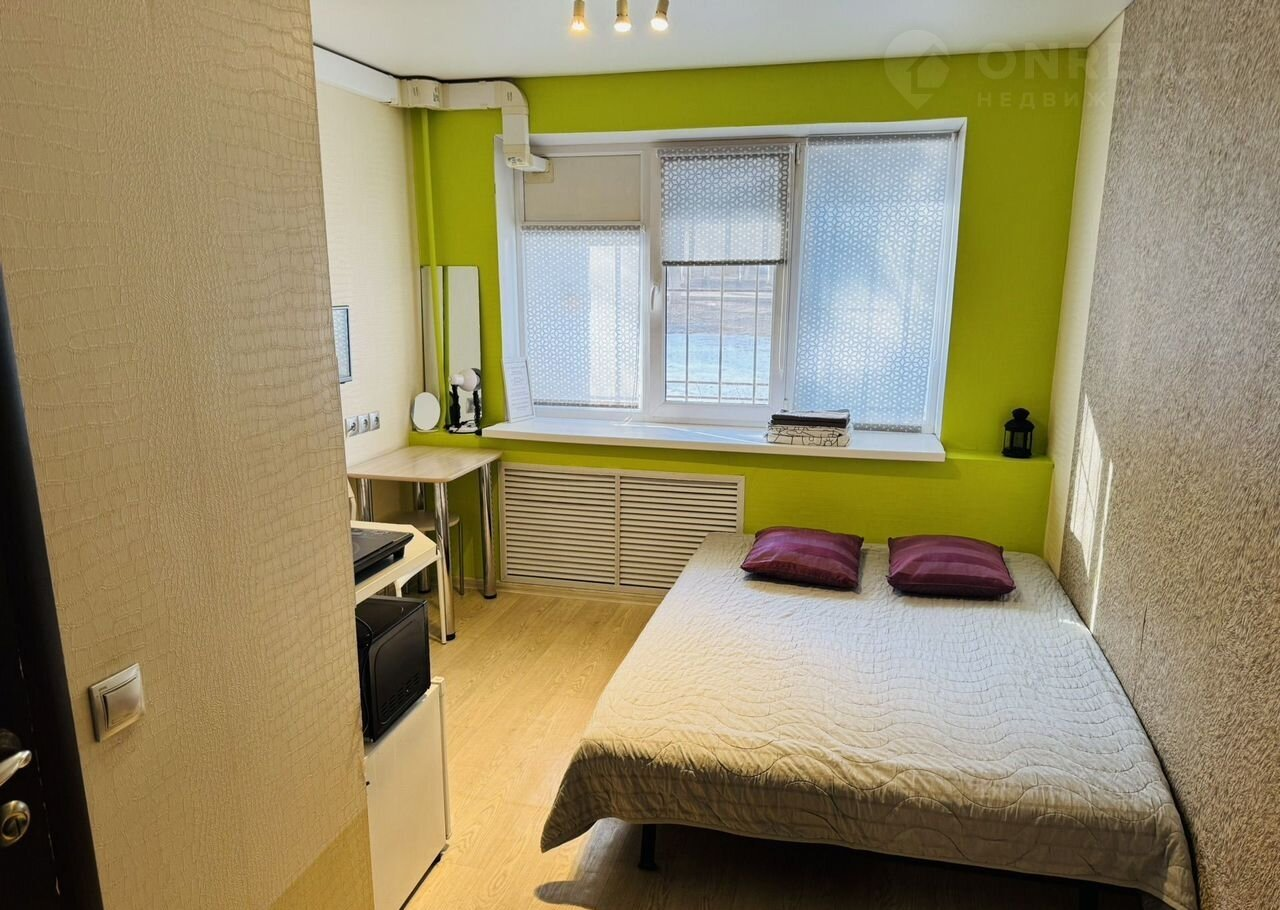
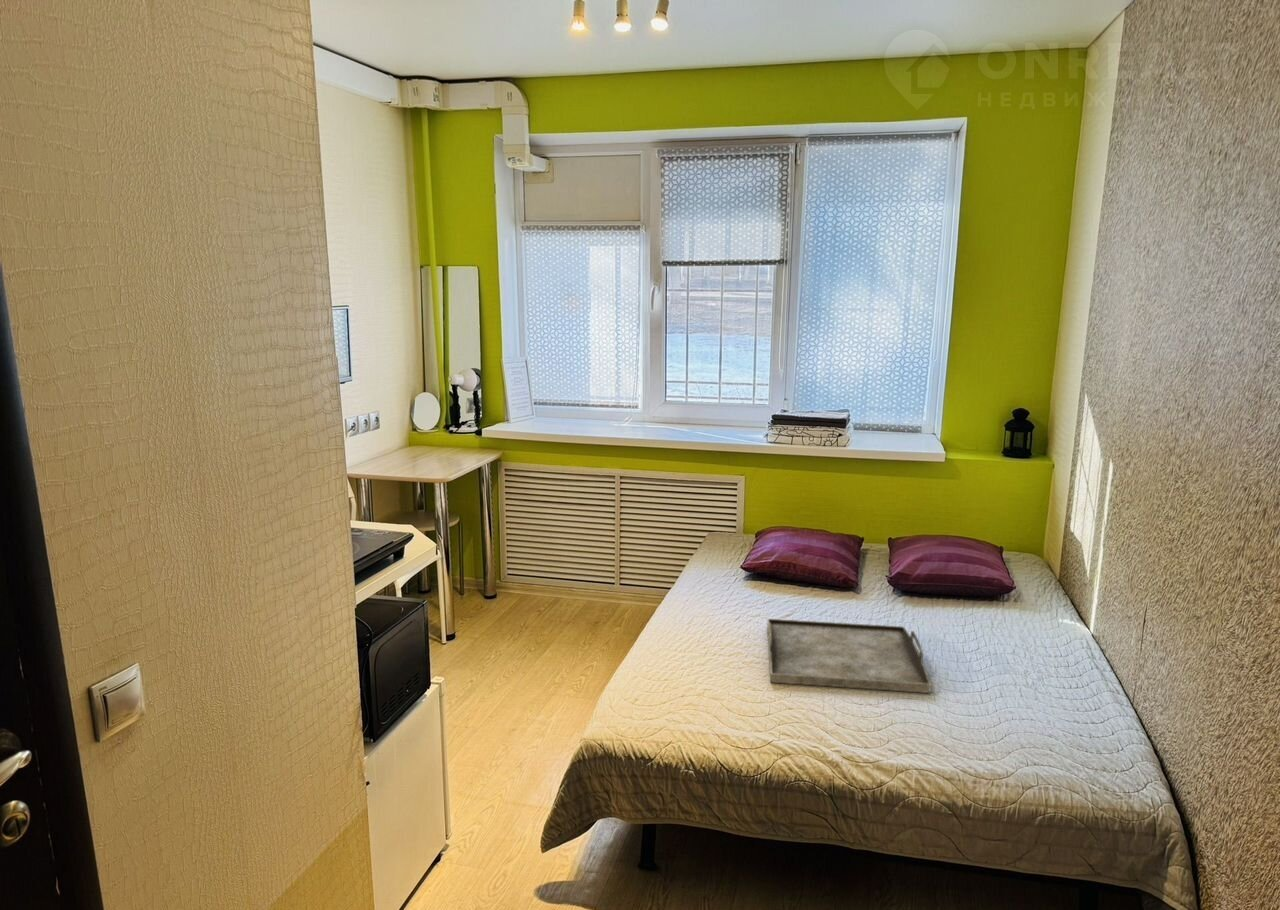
+ serving tray (842, 645)
